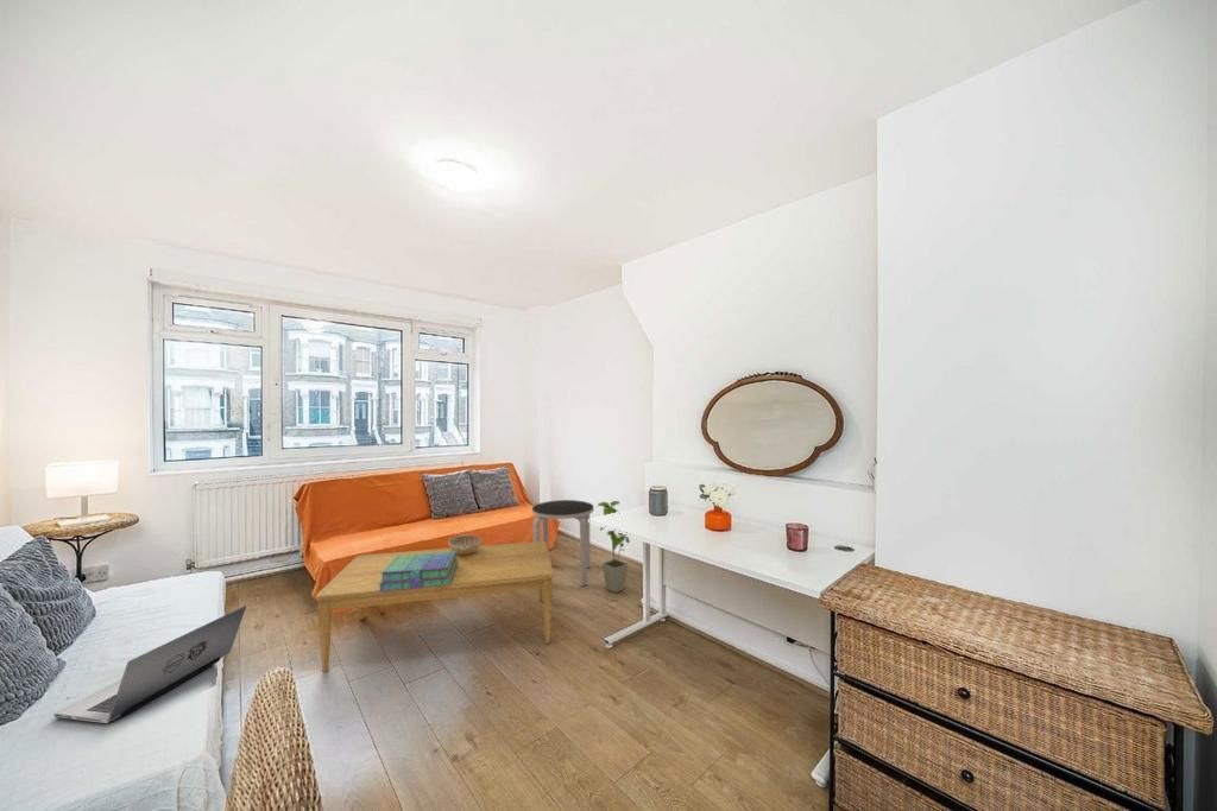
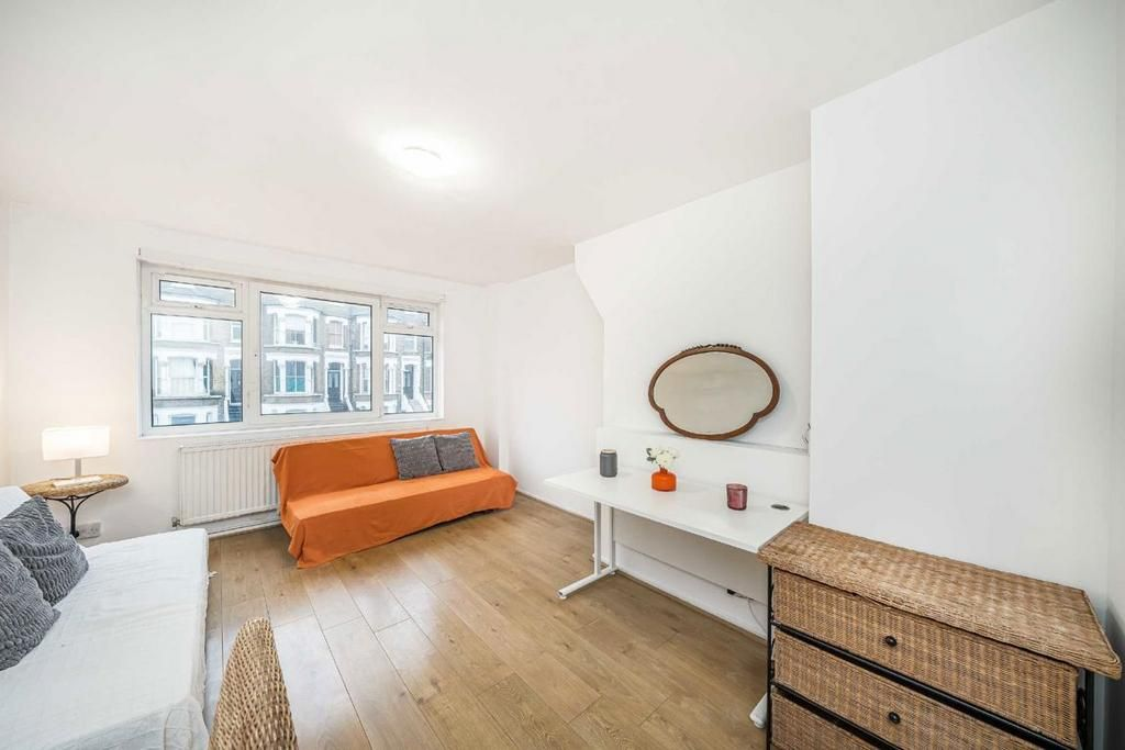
- decorative bowl (465, 545)
- stack of books (421, 569)
- house plant (616, 546)
- side table (547, 540)
- laptop (160, 655)
- coffee table (449, 597)
